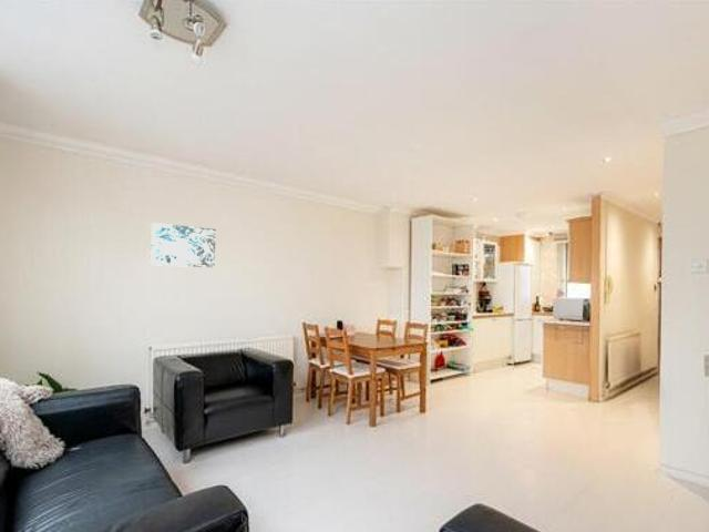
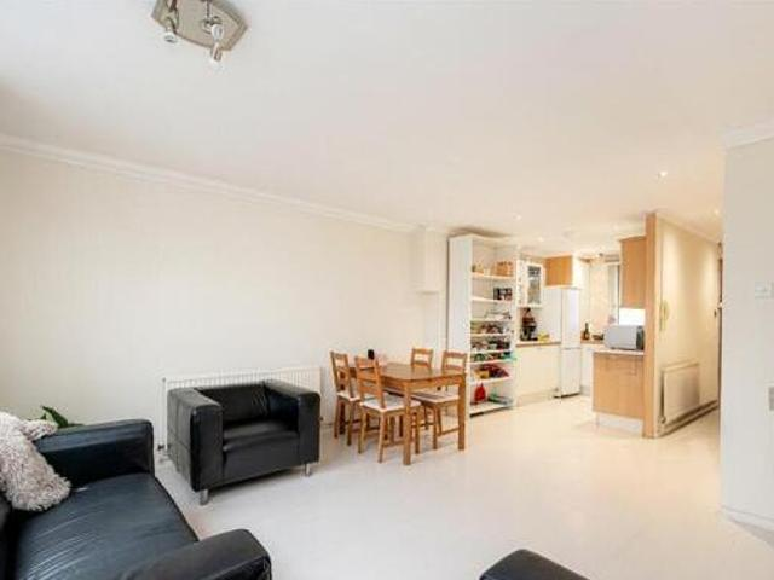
- wall art (184, 246)
